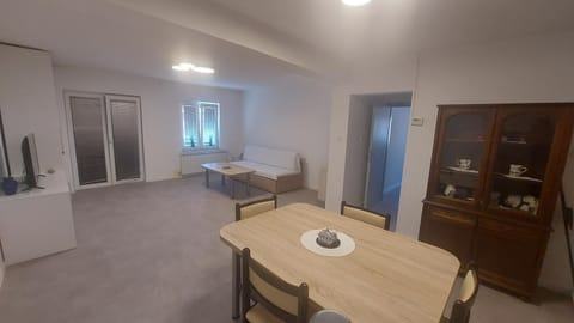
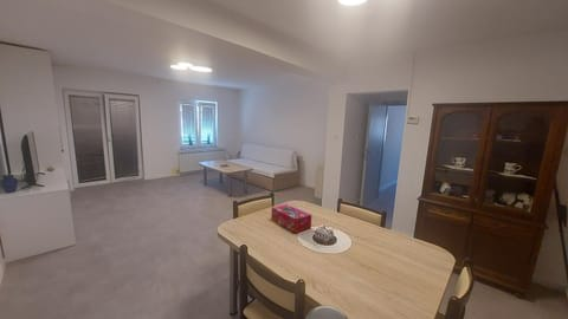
+ tissue box (290, 216)
